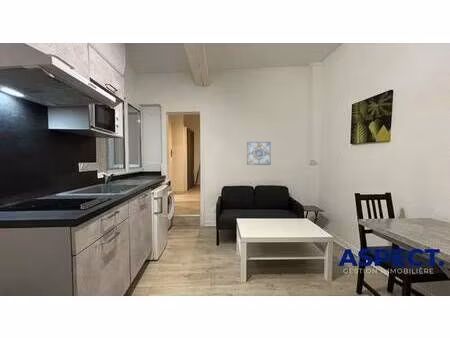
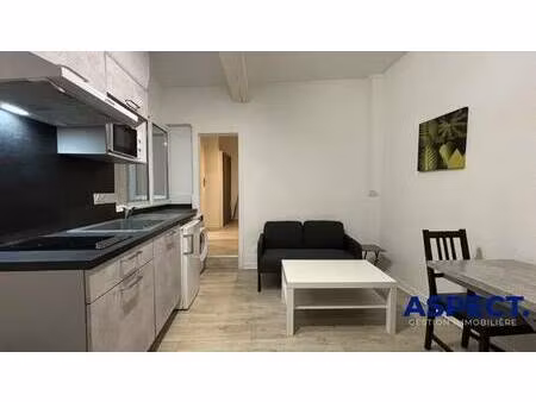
- wall art (258, 153)
